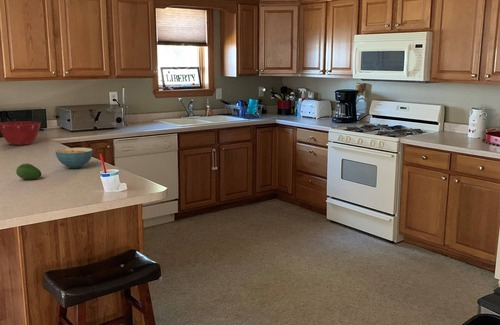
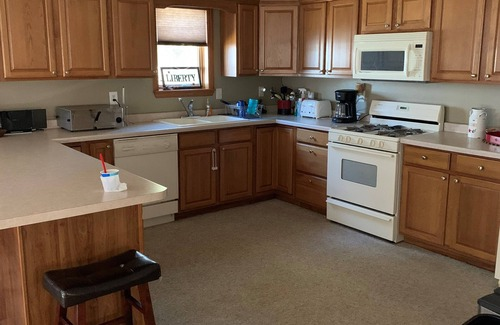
- fruit (28, 171)
- cereal bowl (74, 158)
- mixing bowl (20, 133)
